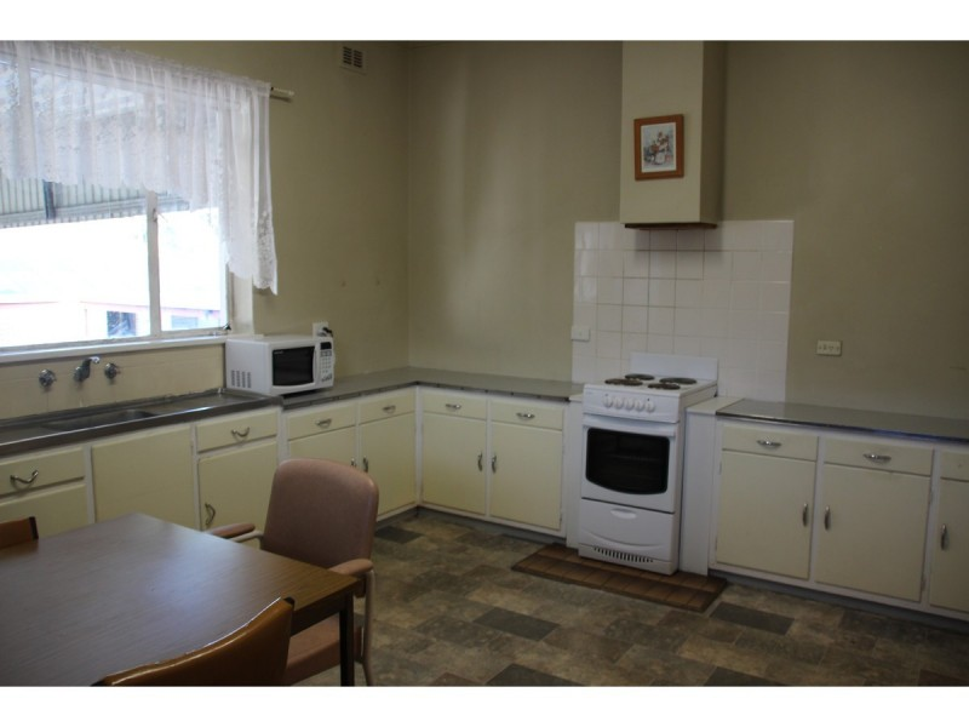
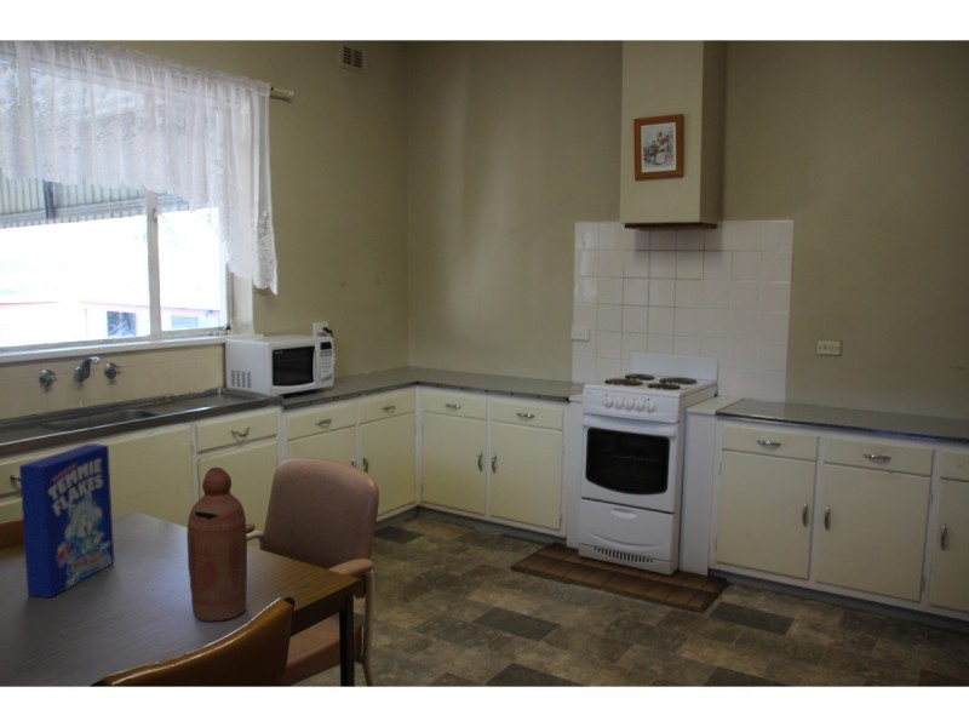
+ cereal box (69, 516)
+ bottle (217, 539)
